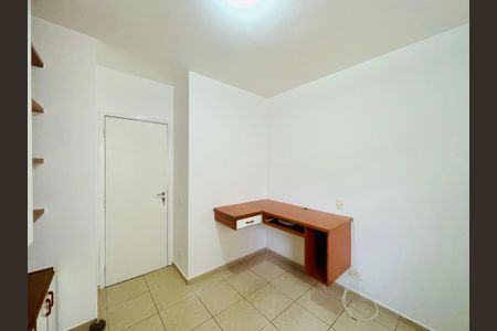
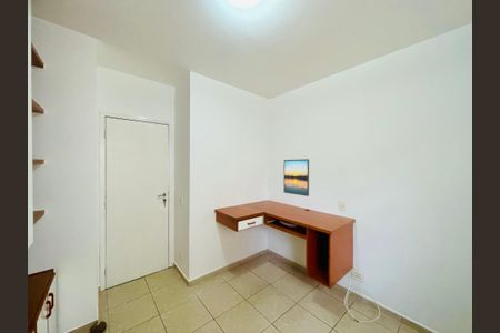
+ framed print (296, 176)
